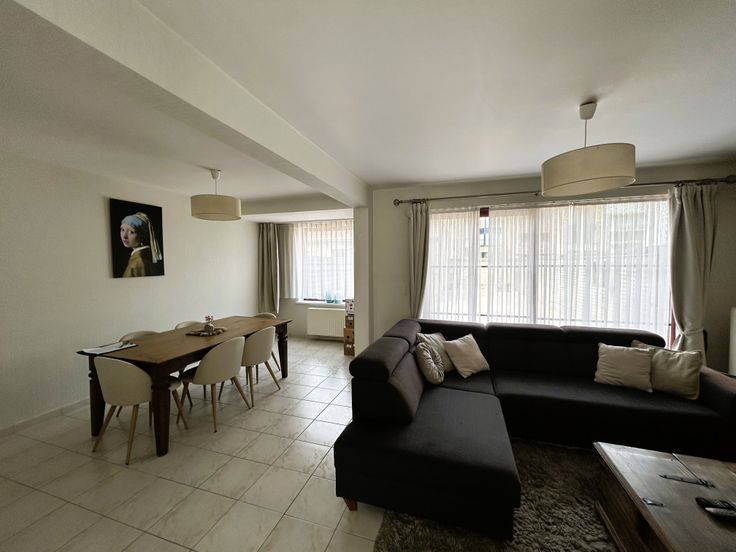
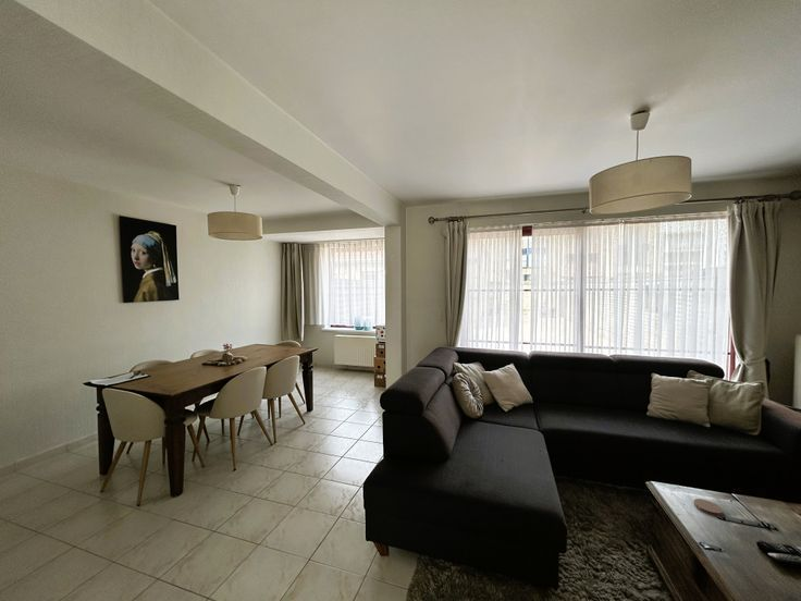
+ coaster (707, 506)
